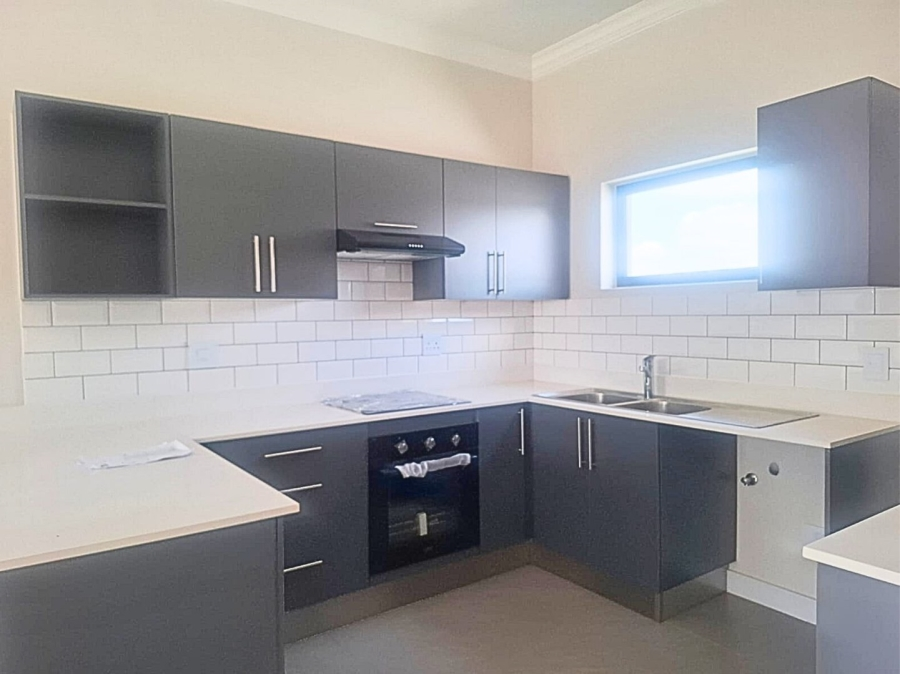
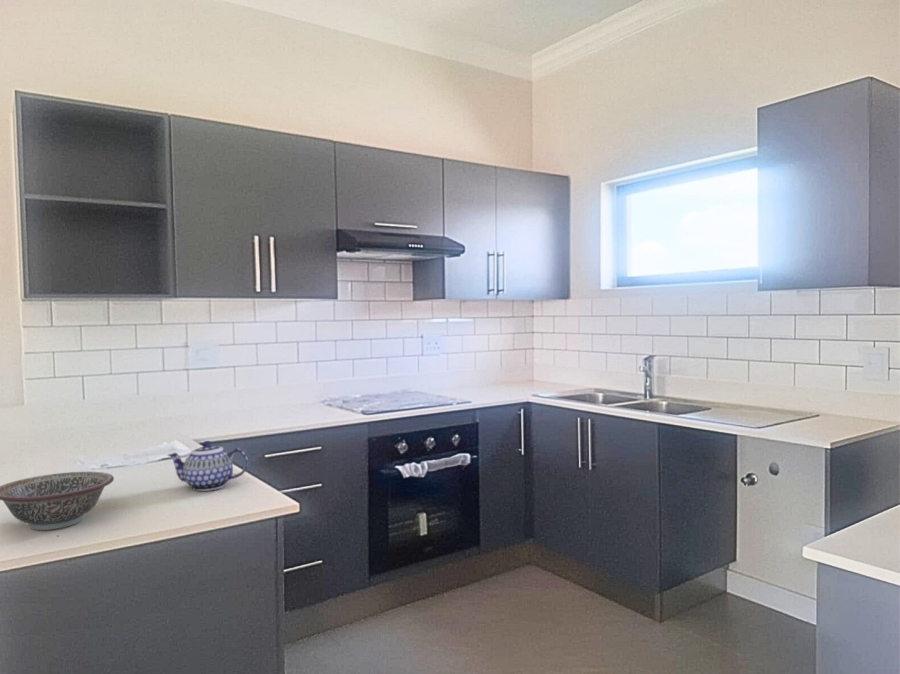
+ teapot (207, 463)
+ decorative bowl (55, 503)
